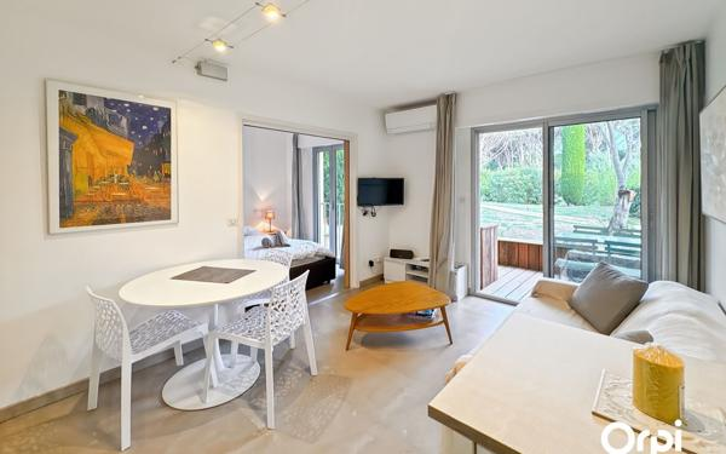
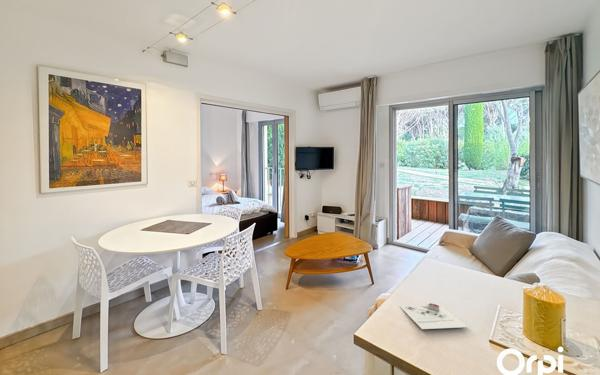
+ architectural model (425, 307)
